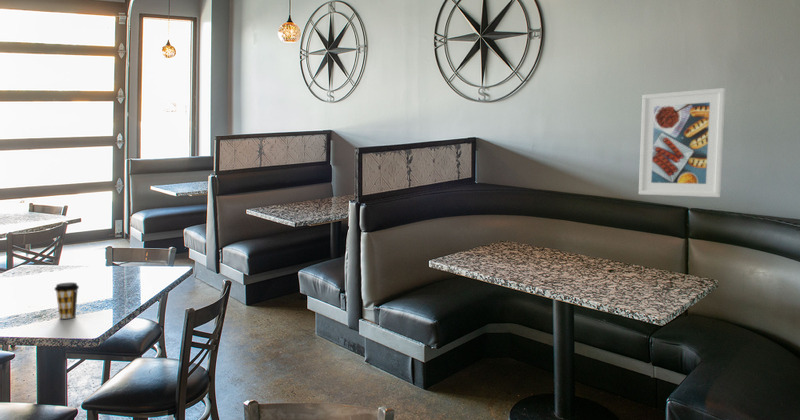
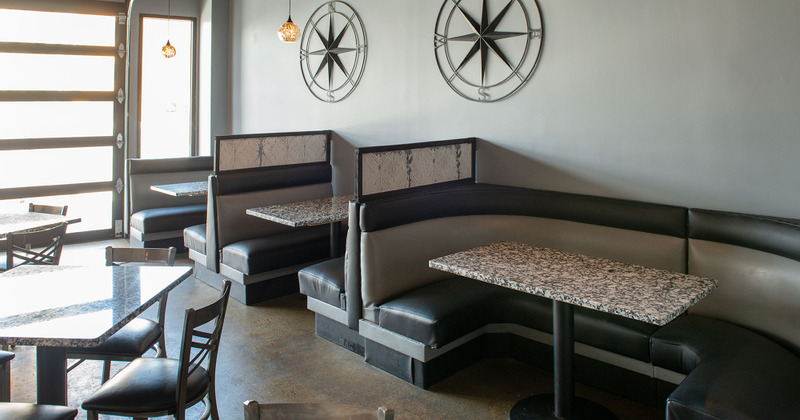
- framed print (679, 144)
- coffee cup (67, 300)
